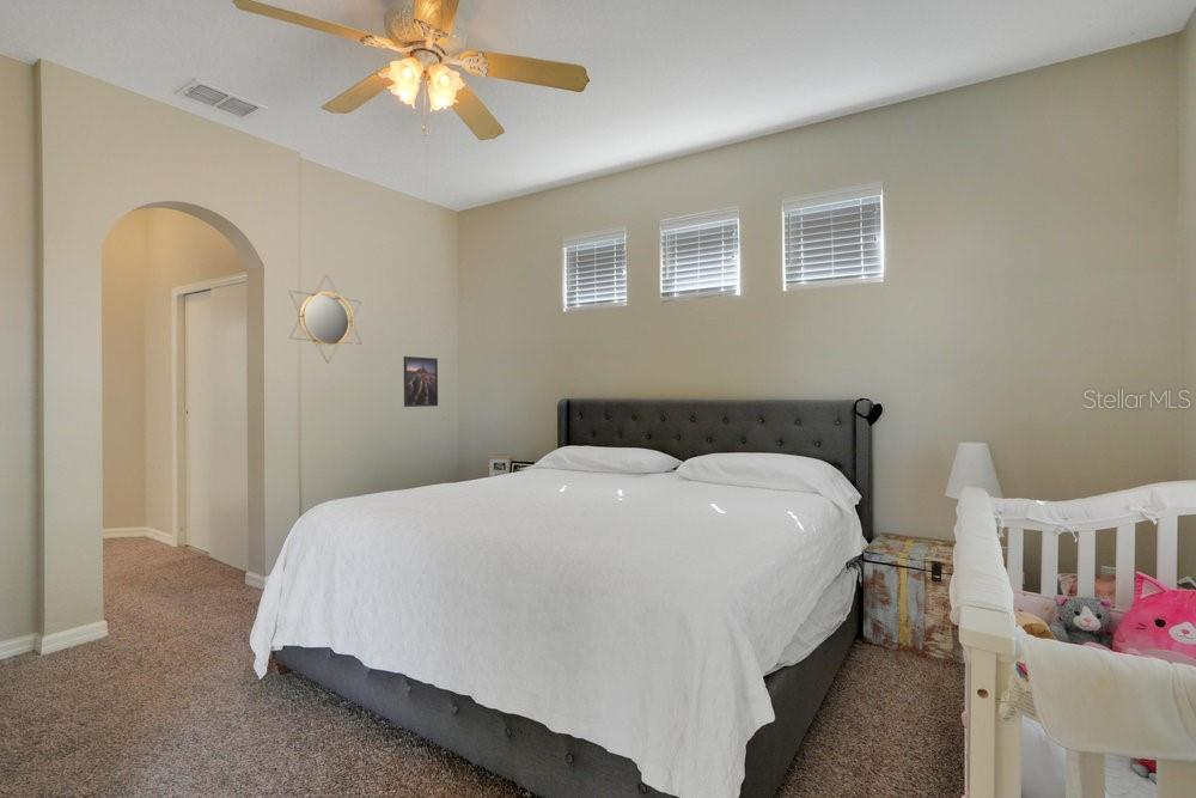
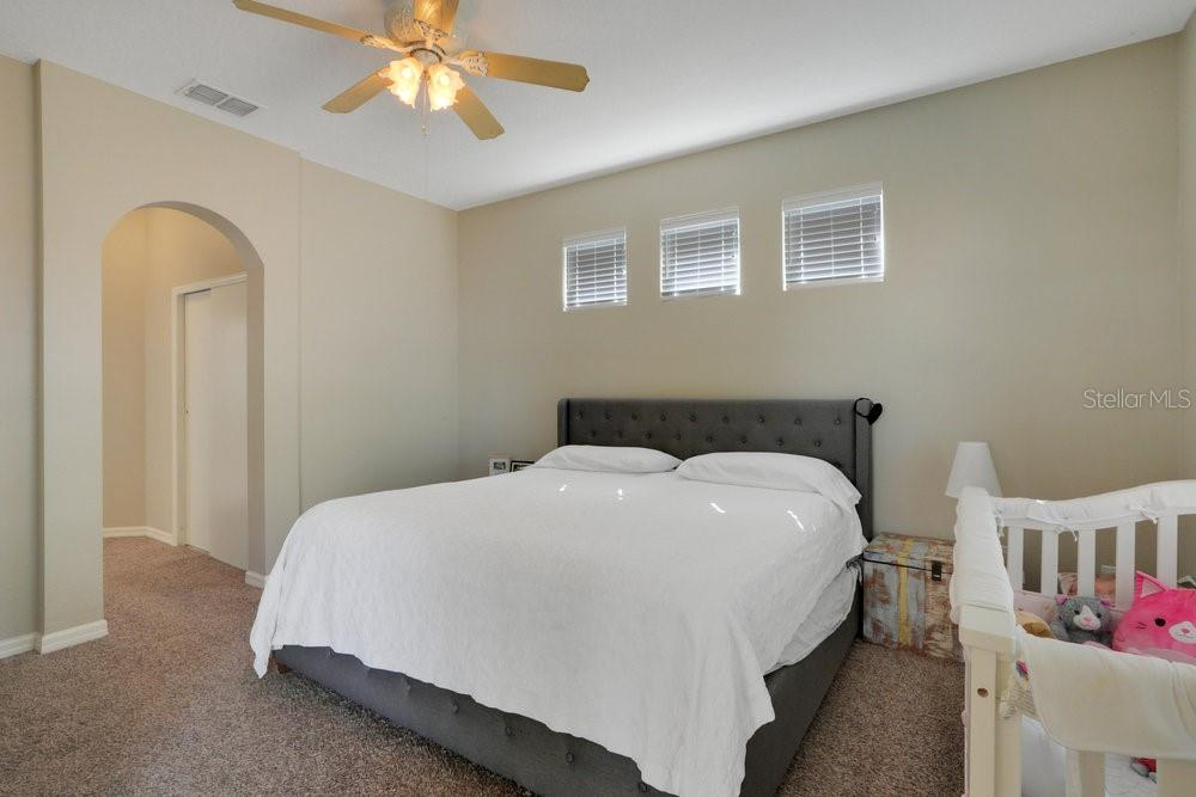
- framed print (421, 382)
- home mirror (327, 318)
